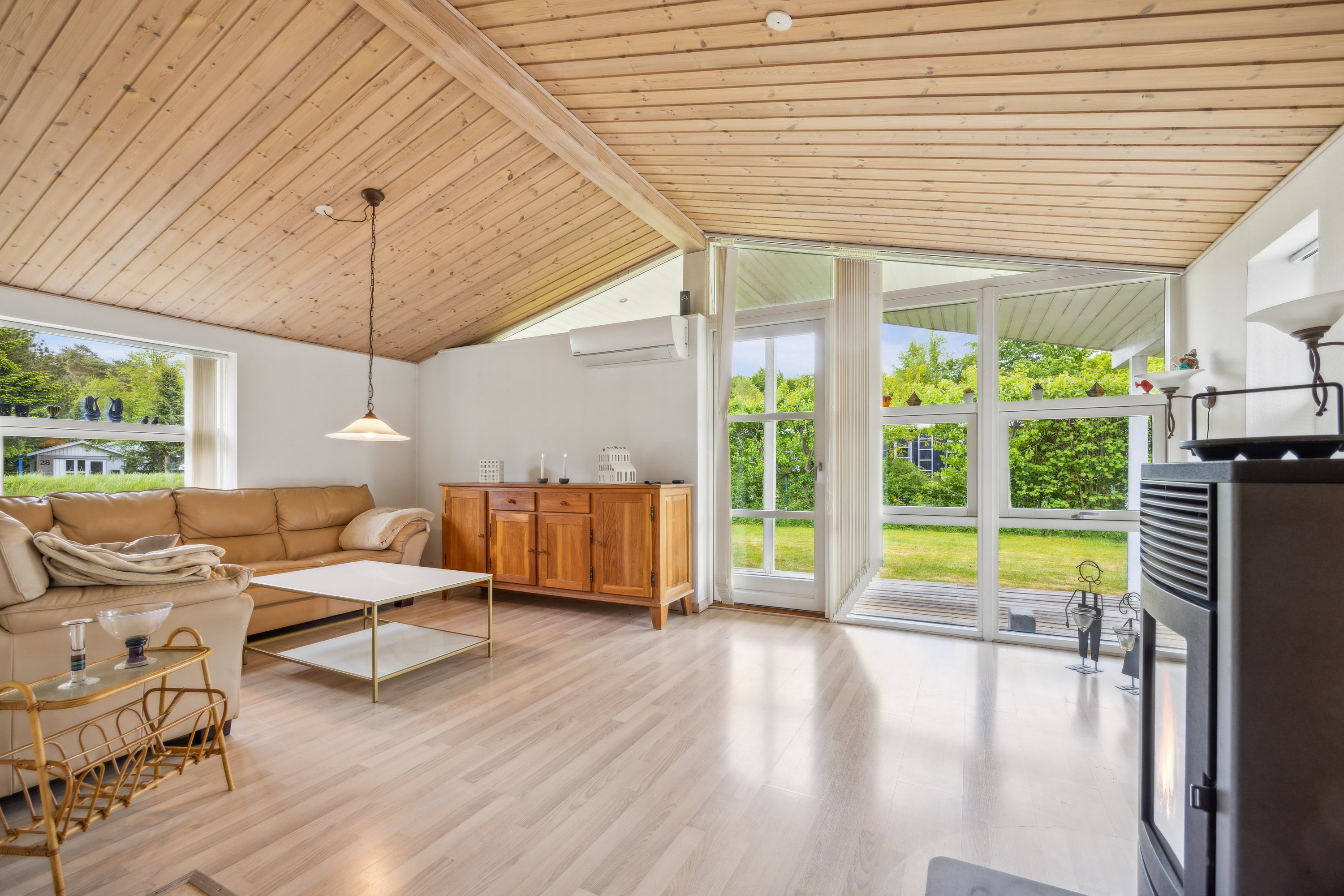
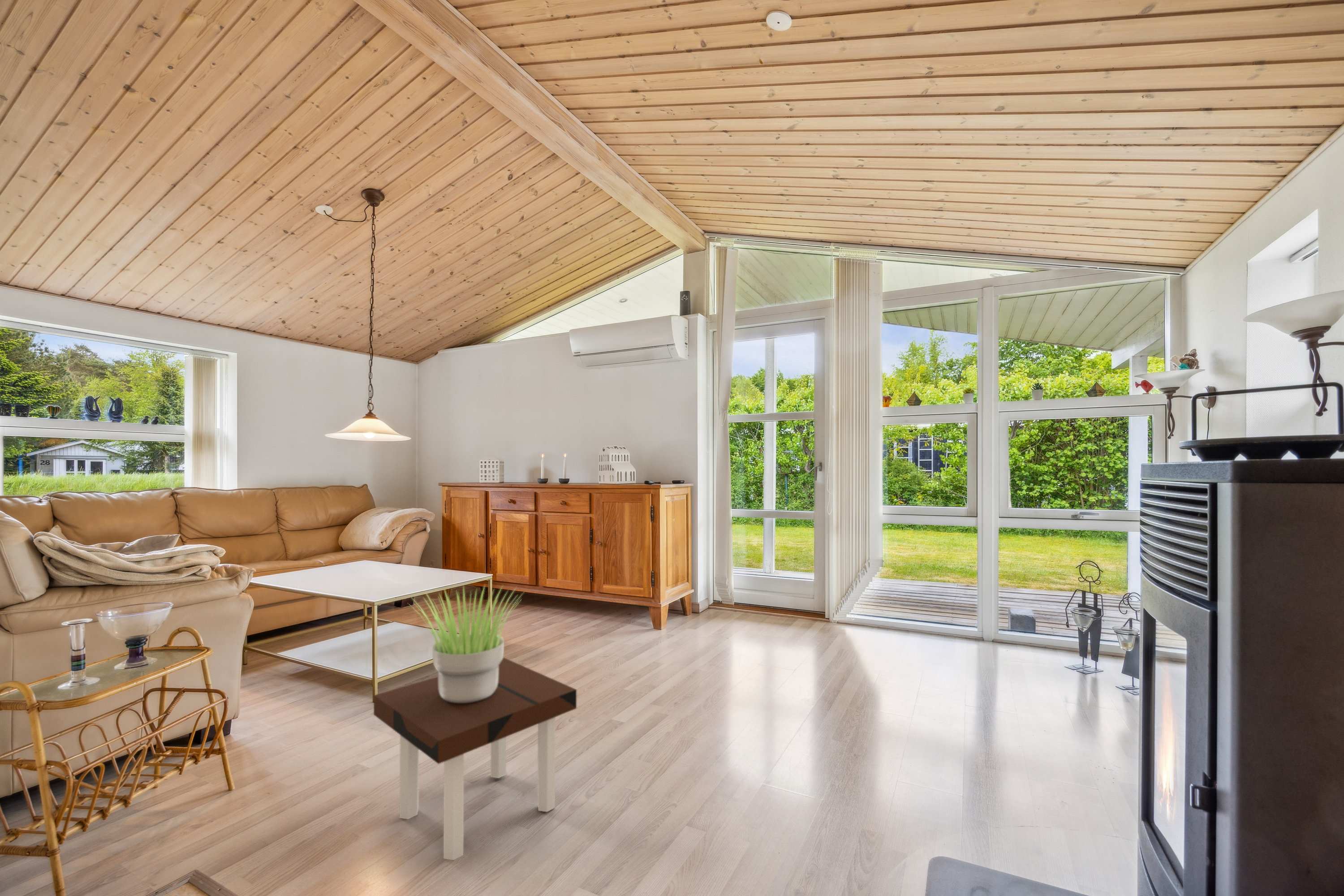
+ side table (475, 749)
+ potted plant (468, 645)
